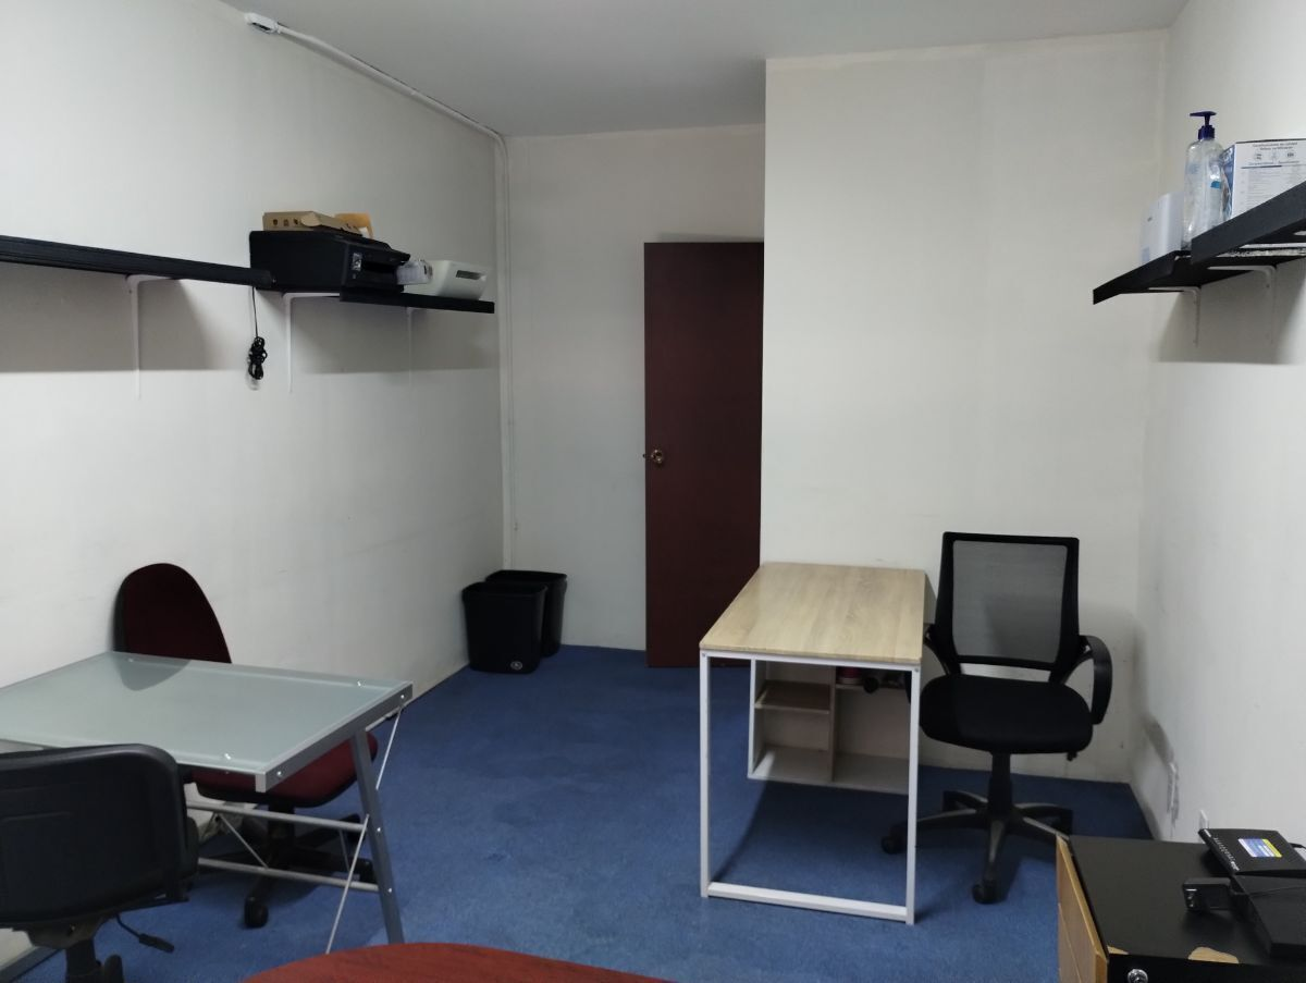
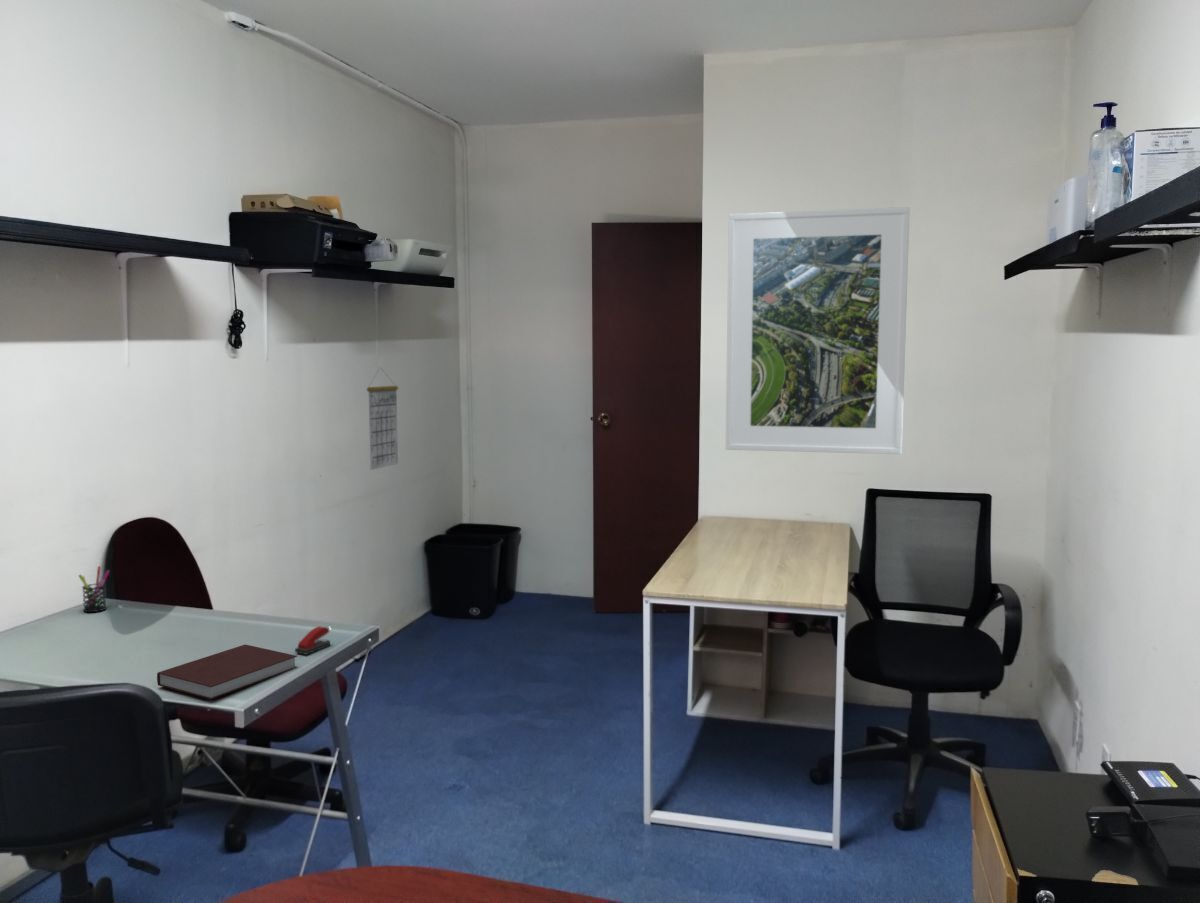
+ calendar (383, 417)
+ stapler (314, 639)
+ pen holder (92, 588)
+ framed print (814, 332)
+ notebook (229, 670)
